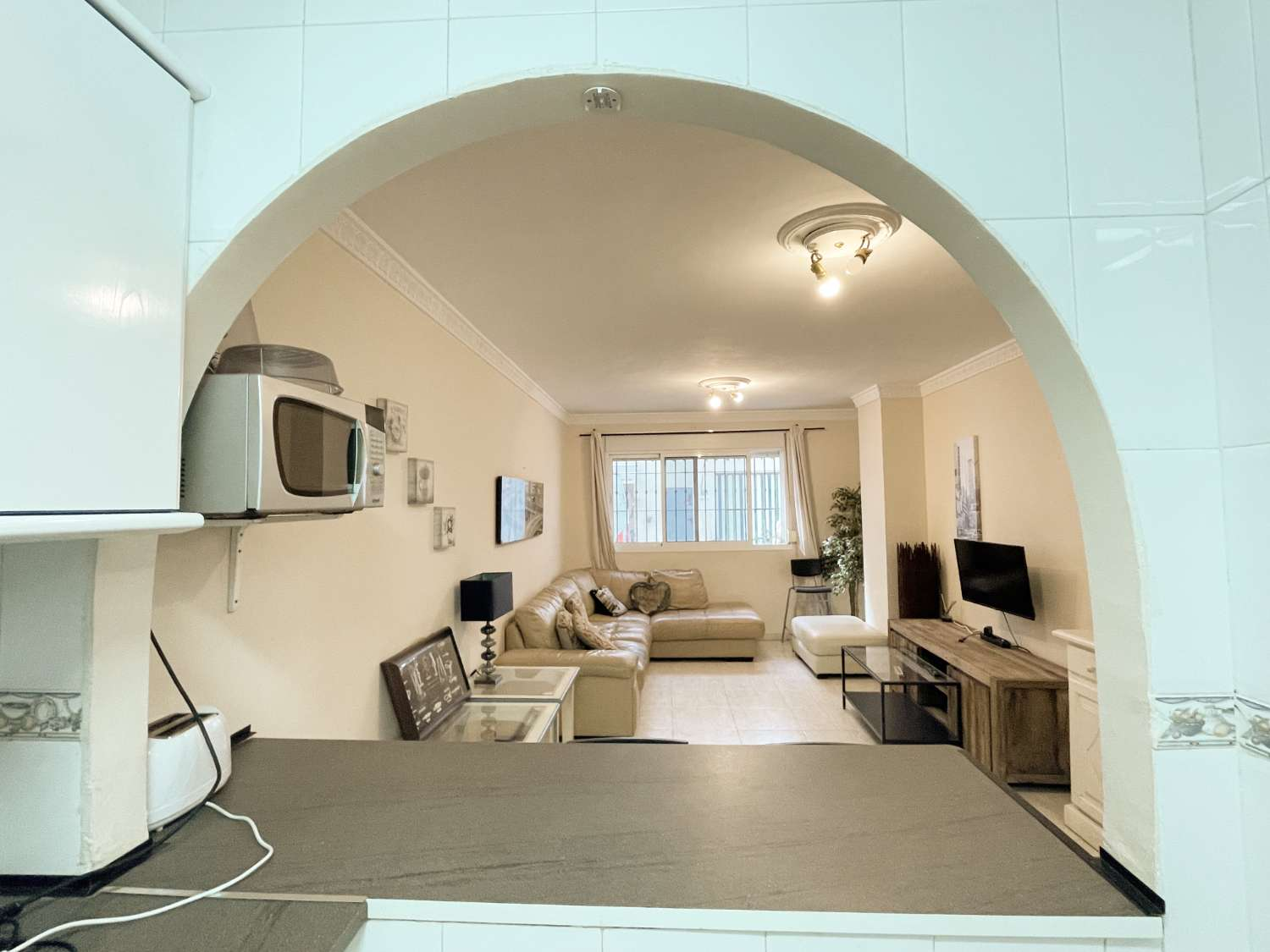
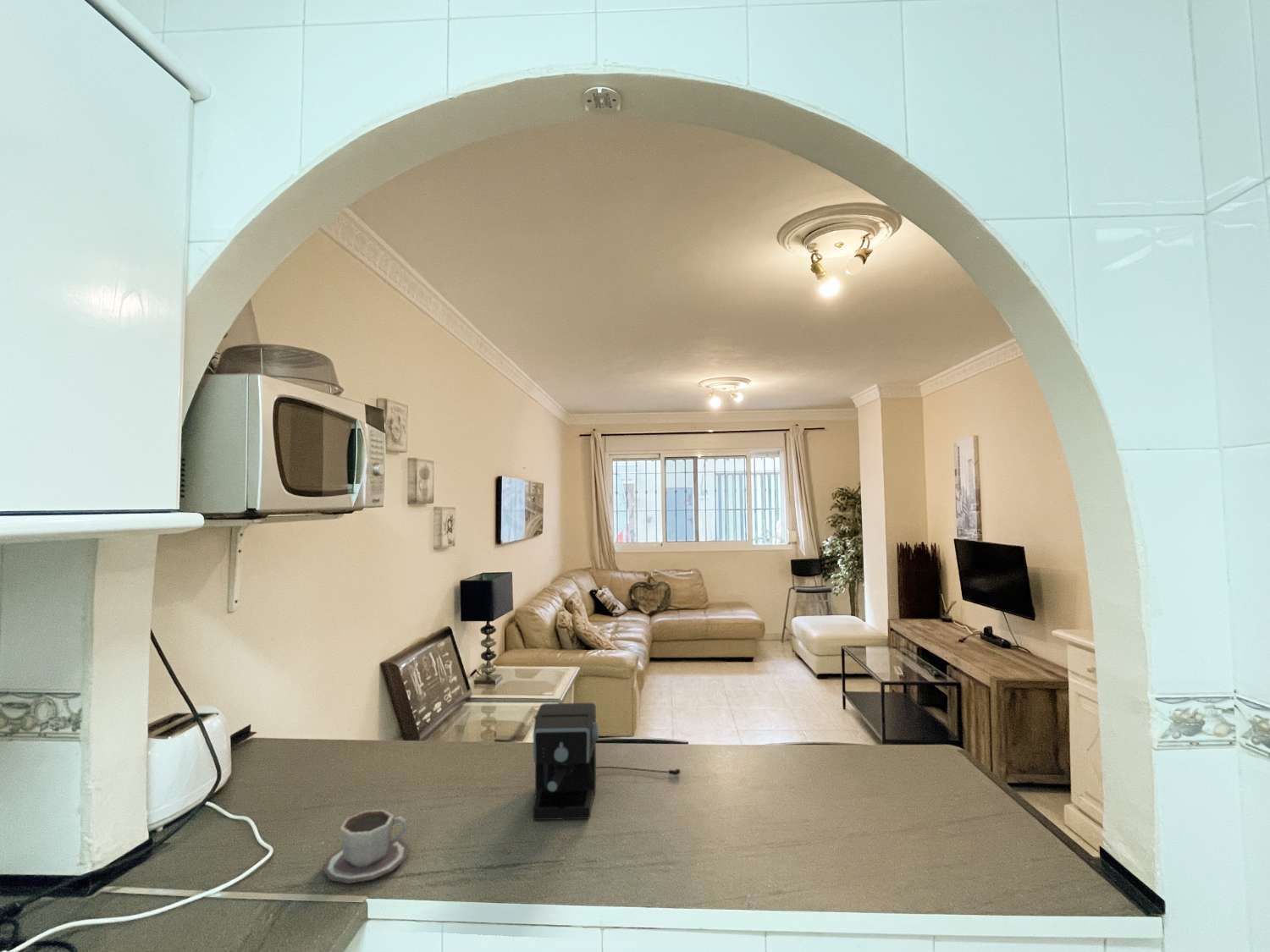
+ cup (367, 841)
+ coffee maker (610, 767)
